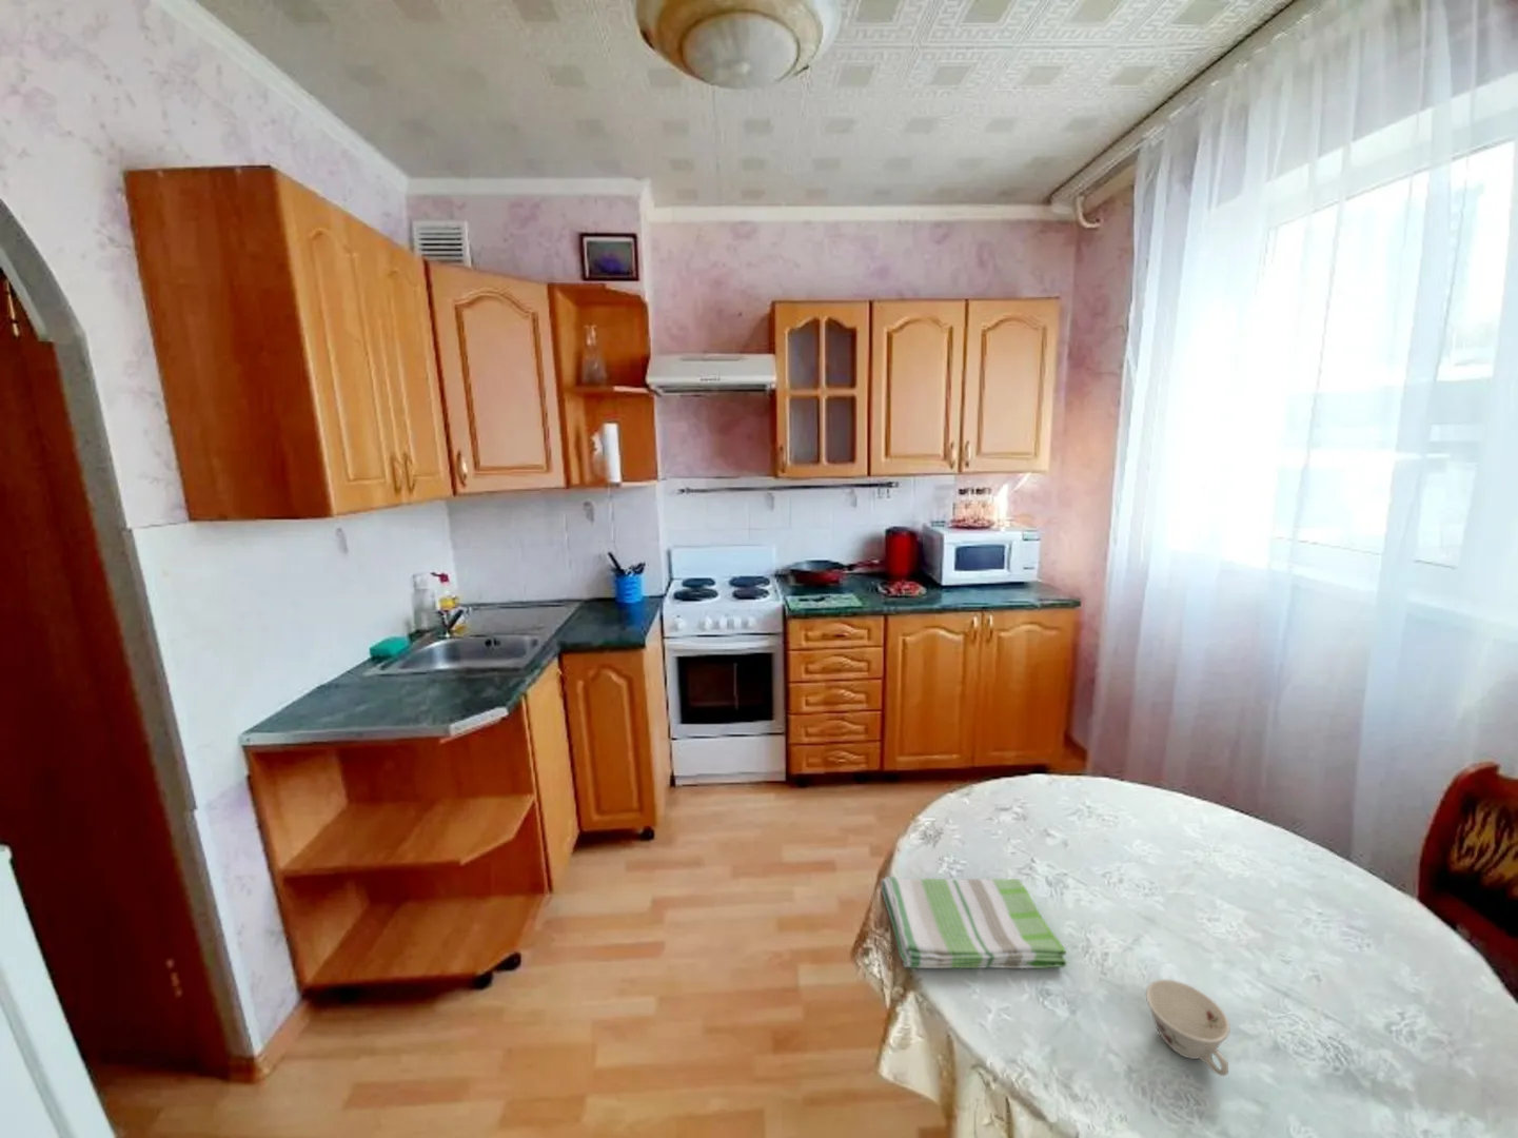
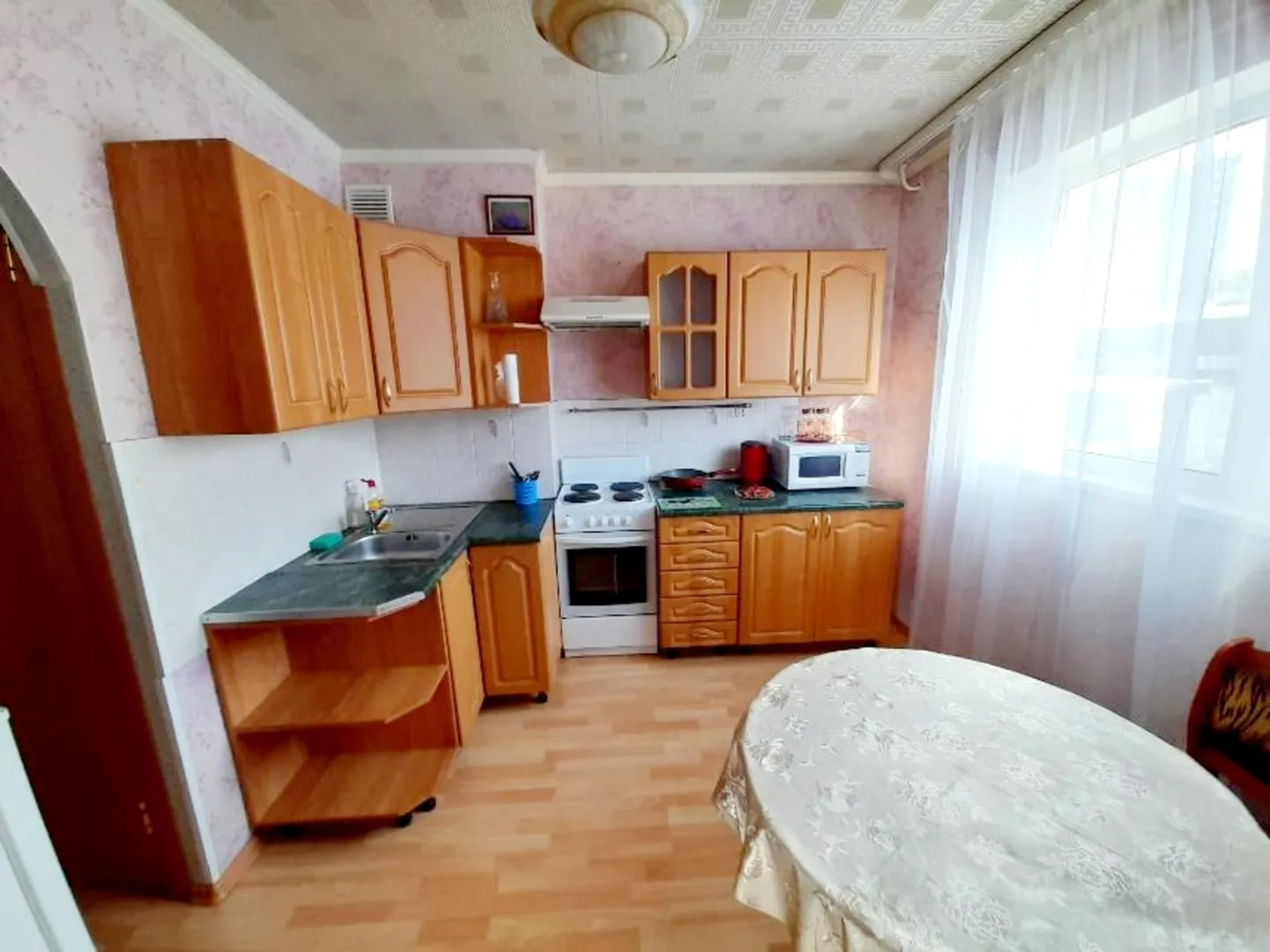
- teacup (1190, 1033)
- dish towel (965, 914)
